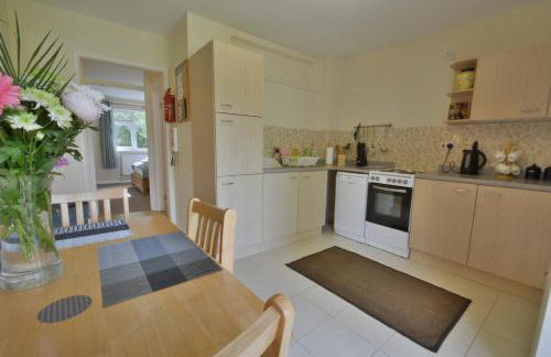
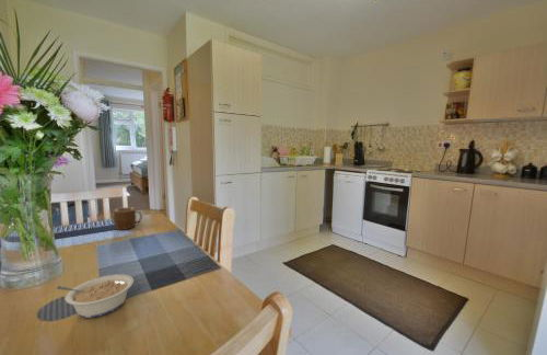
+ mug (128, 217)
+ legume (98, 296)
